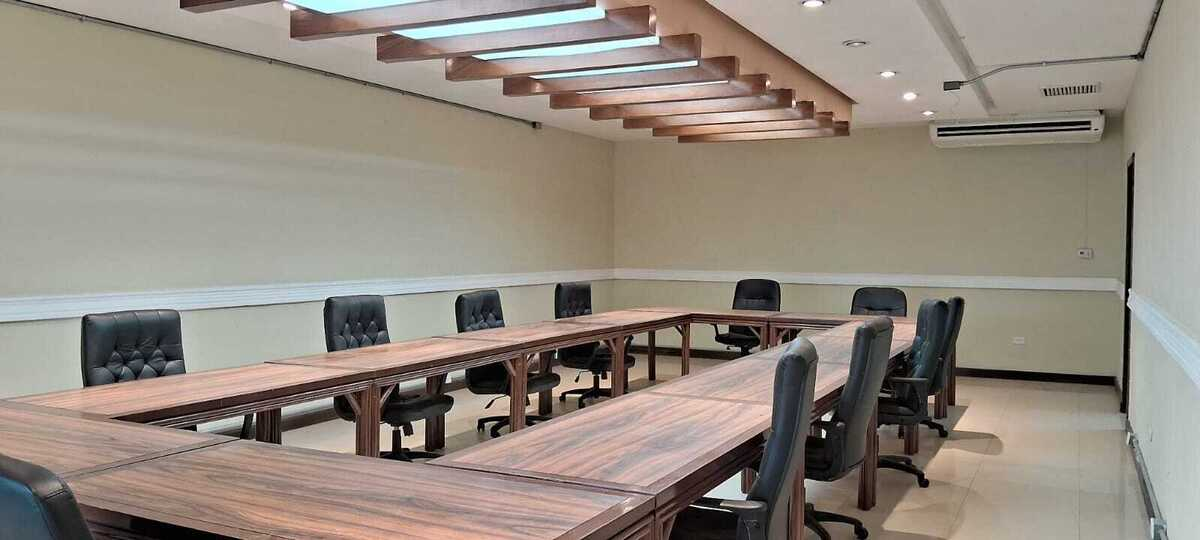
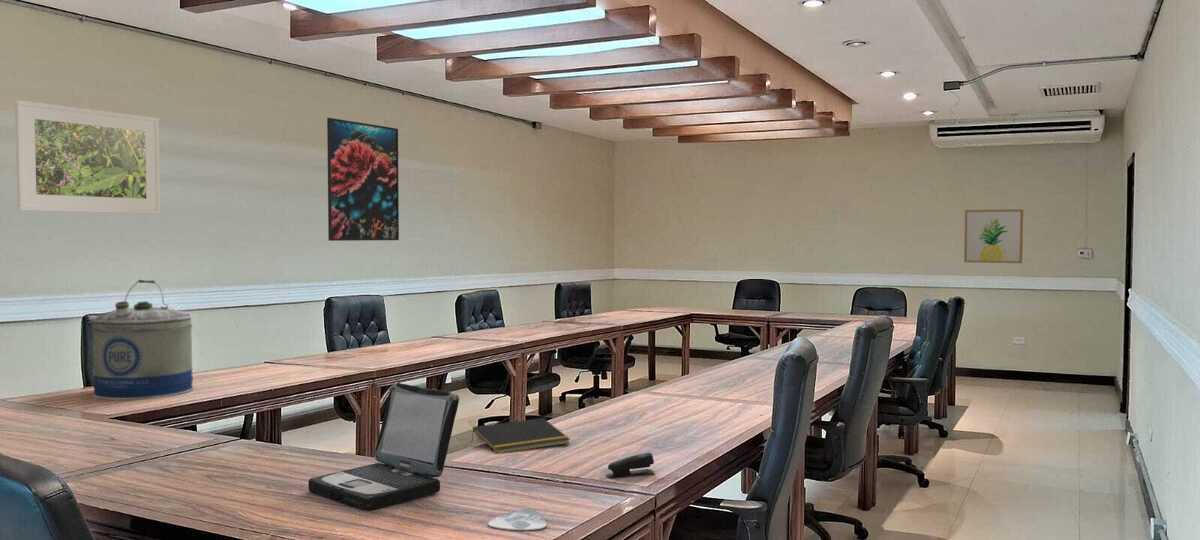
+ wall art (993, 236)
+ water jug (143, 335)
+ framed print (364, 182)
+ laptop (385, 441)
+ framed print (93, 161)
+ guitar pick (516, 522)
+ stapler (630, 464)
+ notepad (521, 435)
